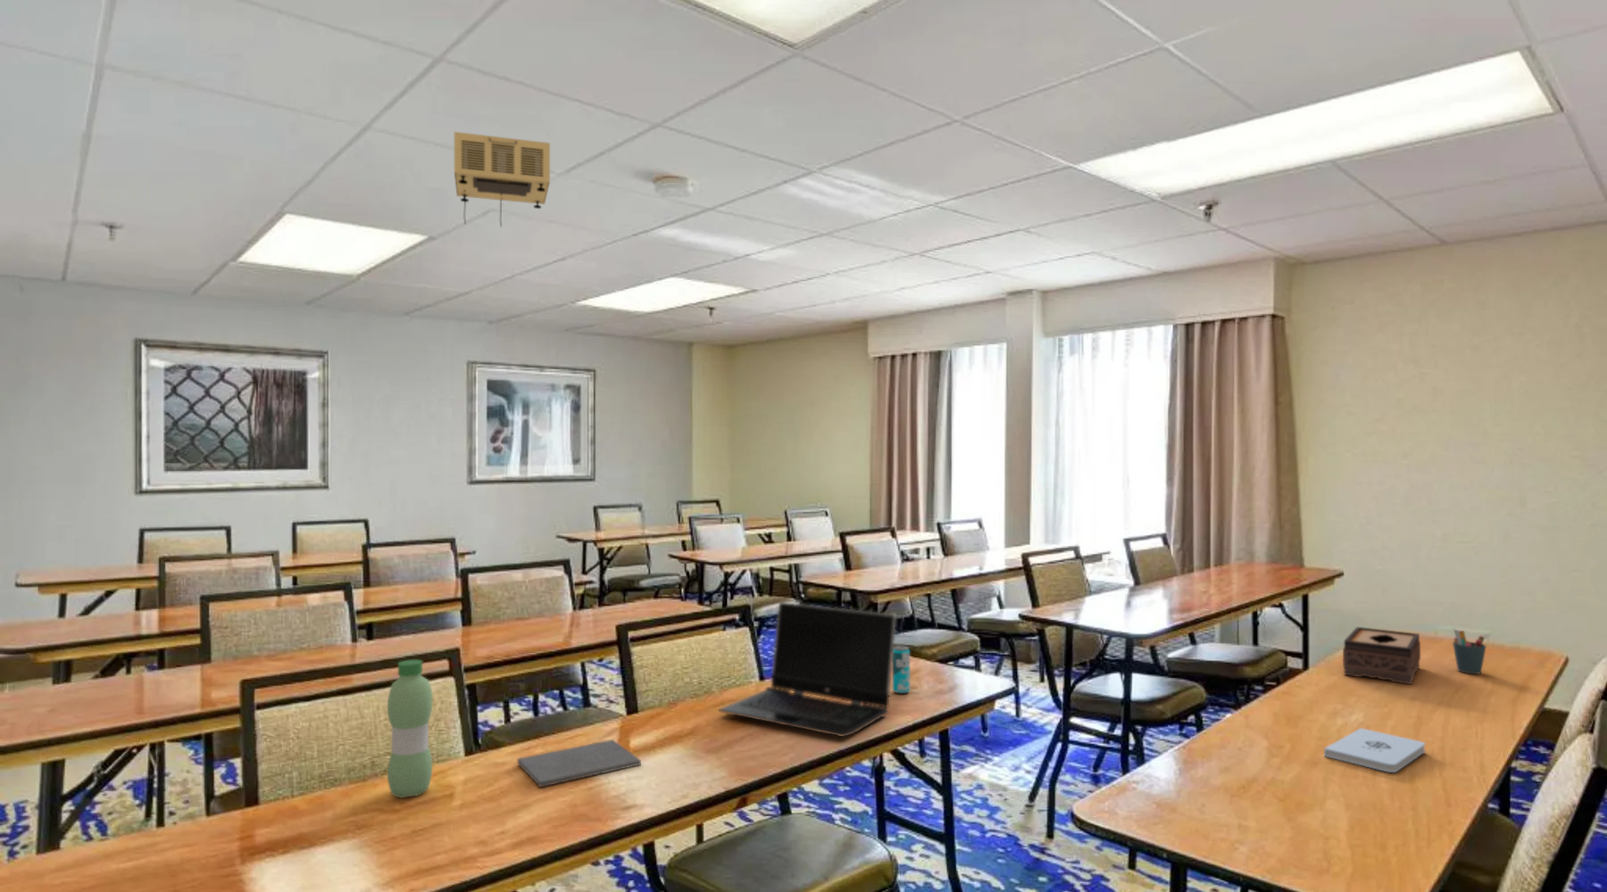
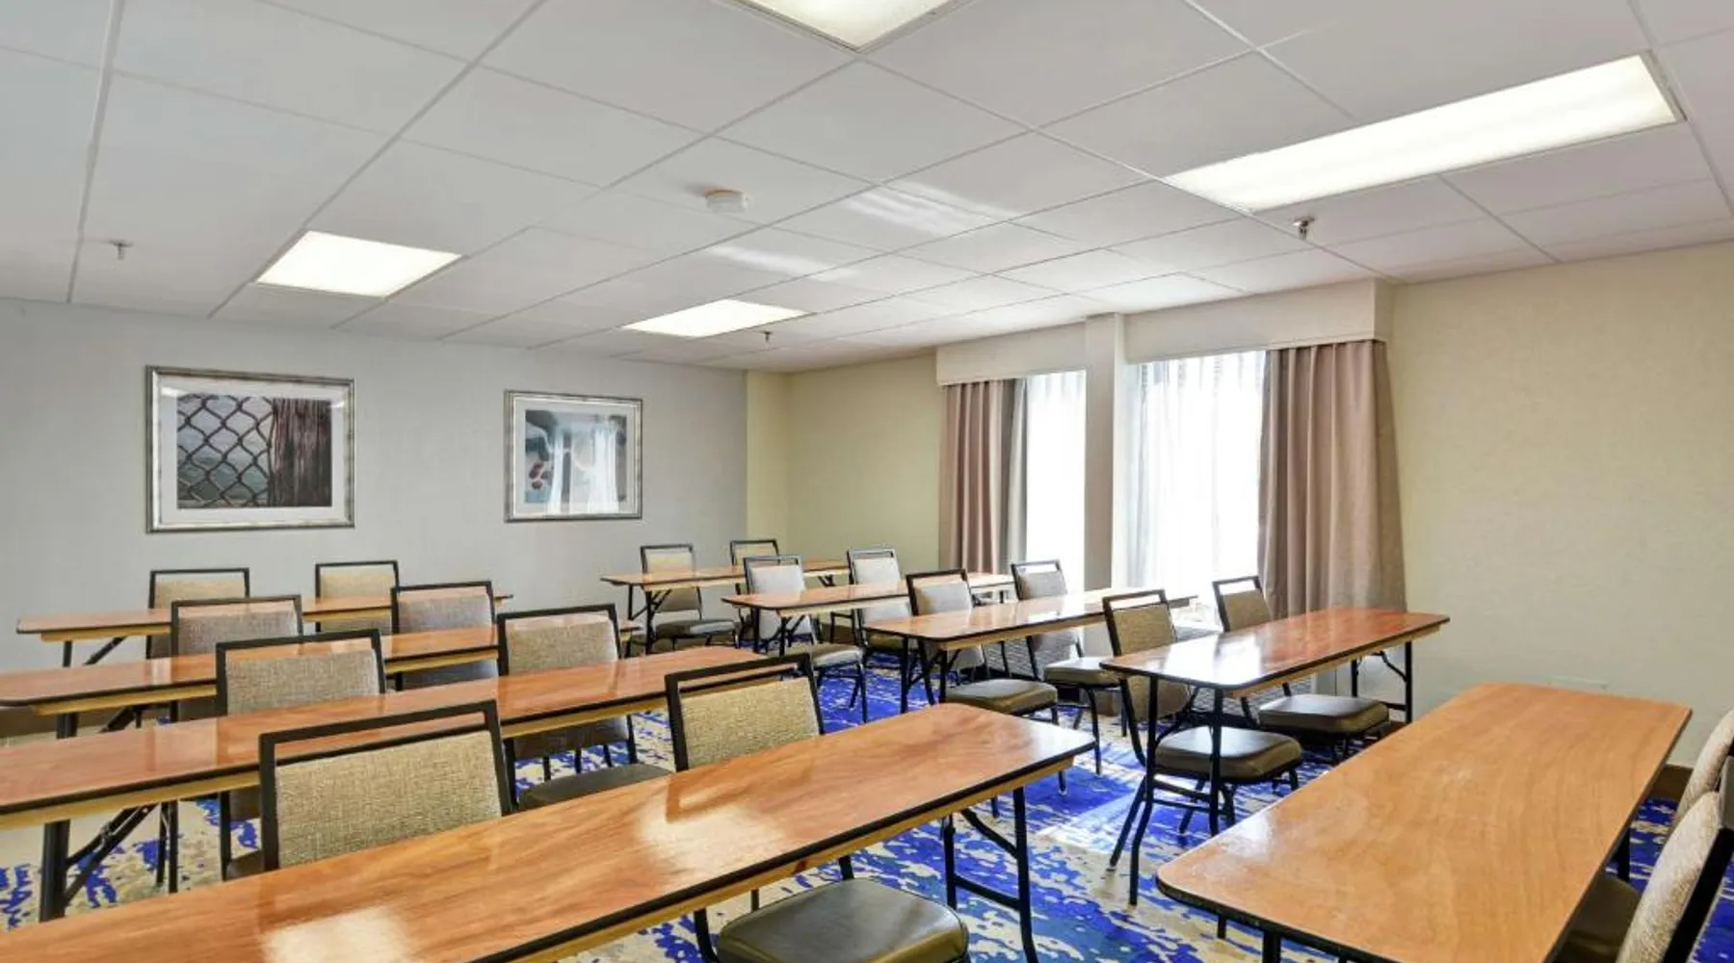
- water bottle (410, 727)
- notepad (1376, 749)
- beverage can (901, 669)
- laptop computer (808, 665)
- pen holder (1469, 650)
- projector (501, 178)
- tissue box (1382, 654)
- notepad (578, 761)
